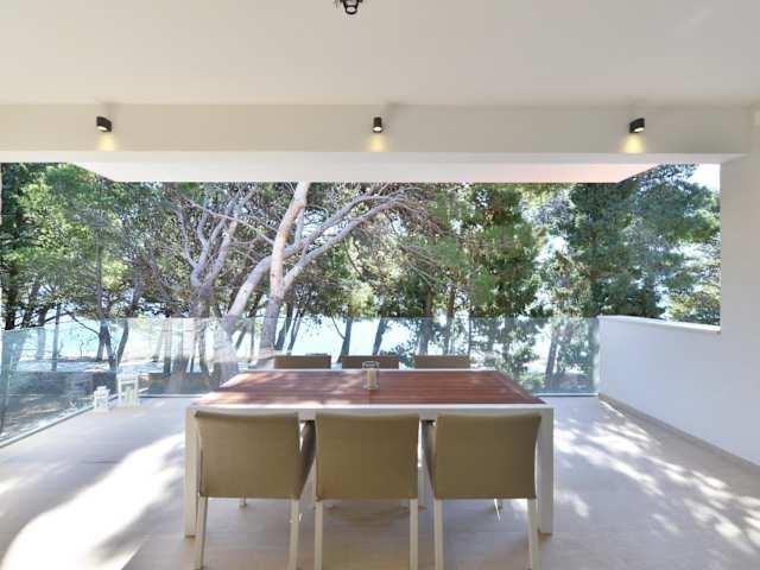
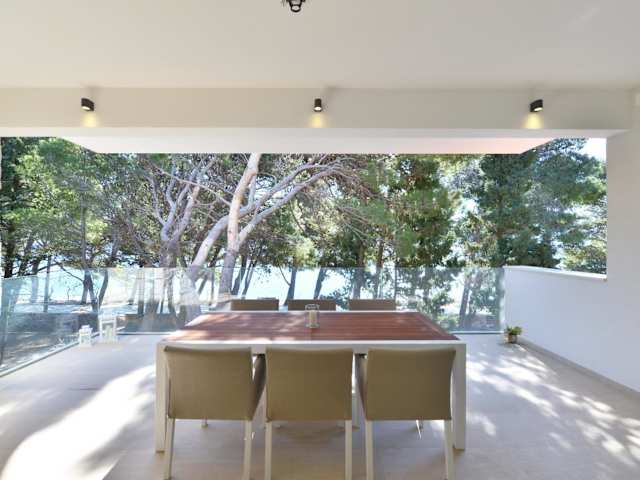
+ potted plant (513, 333)
